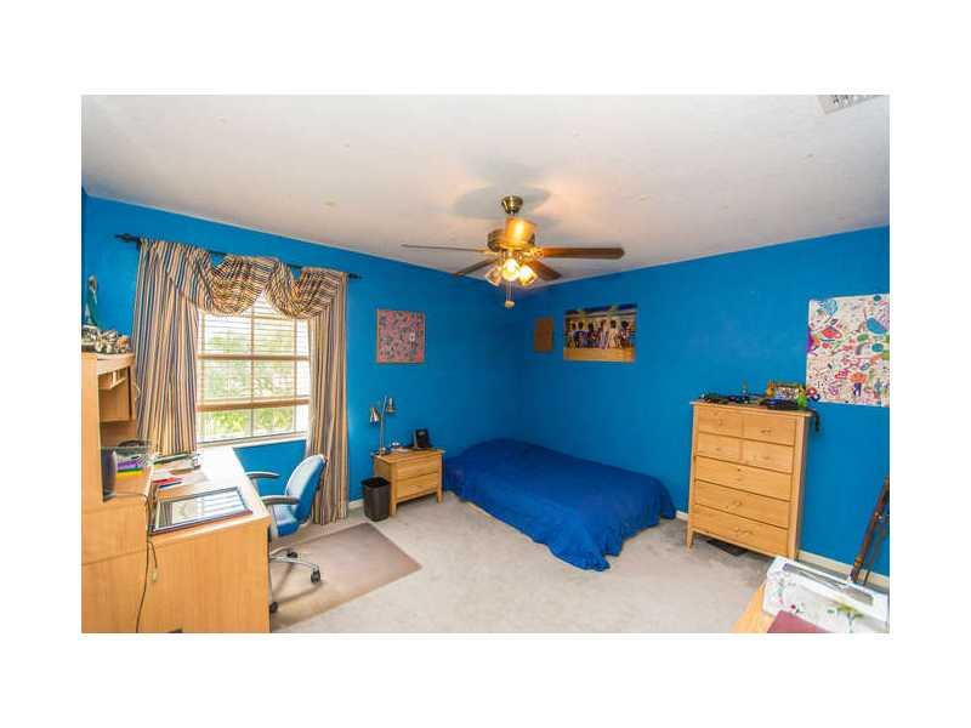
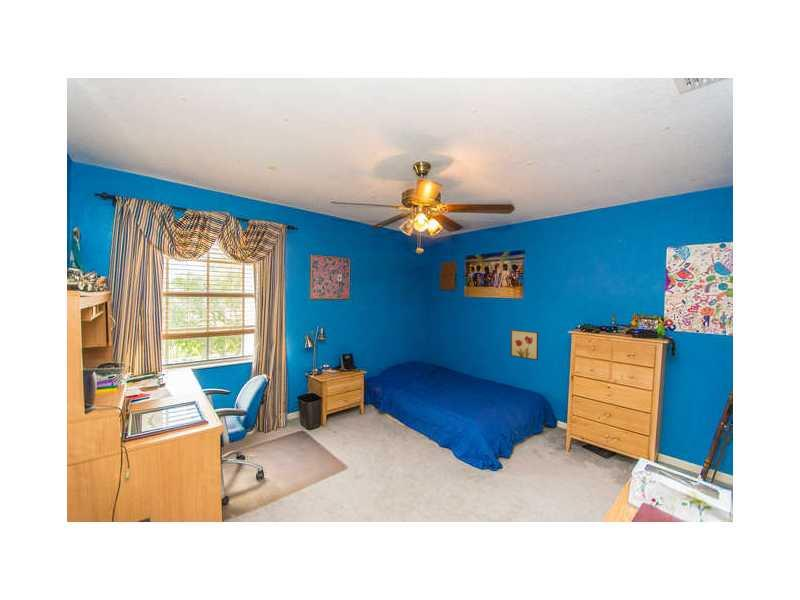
+ wall art (524, 344)
